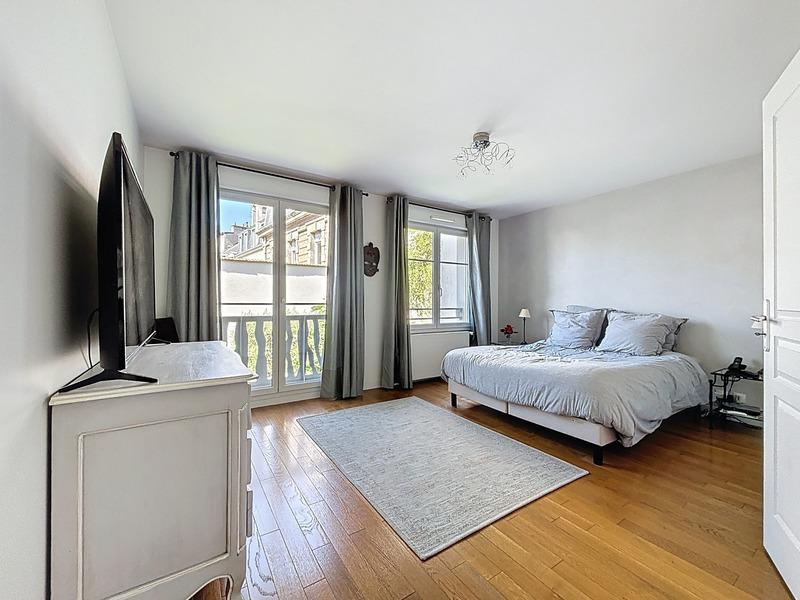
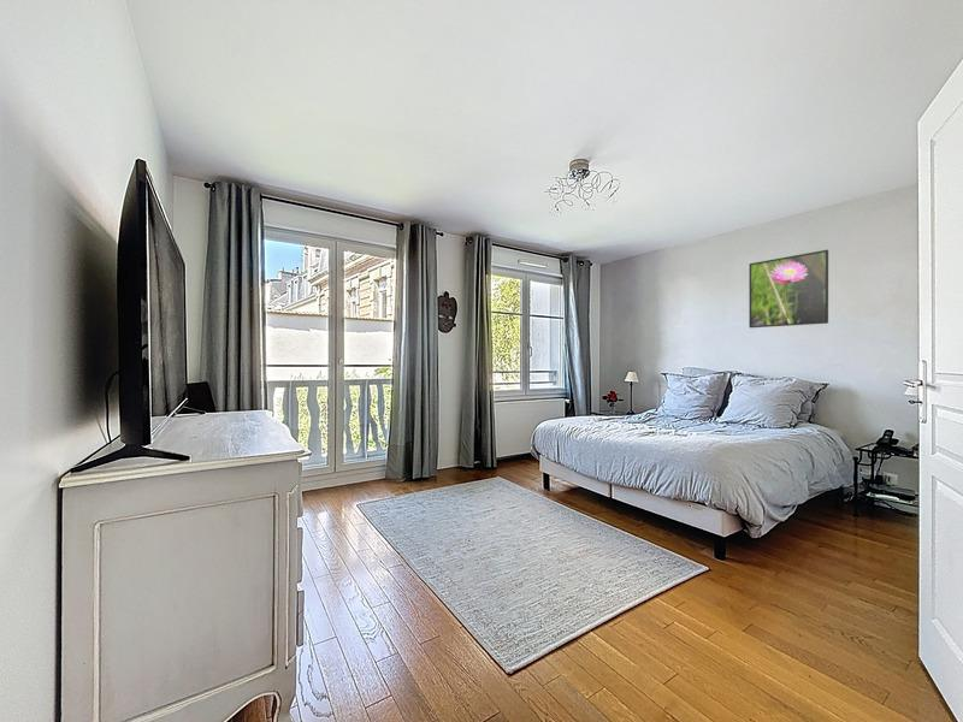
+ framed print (786, 291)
